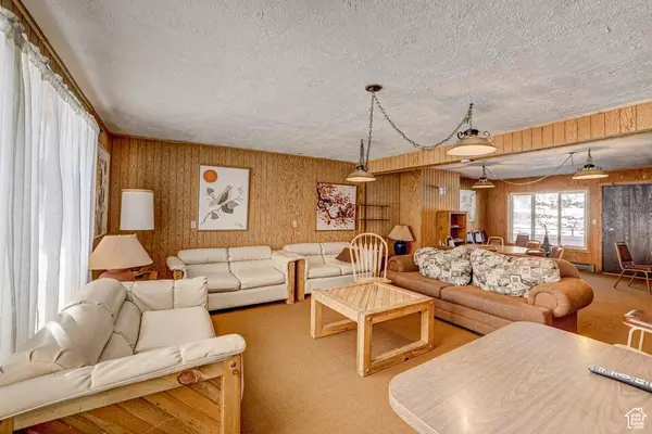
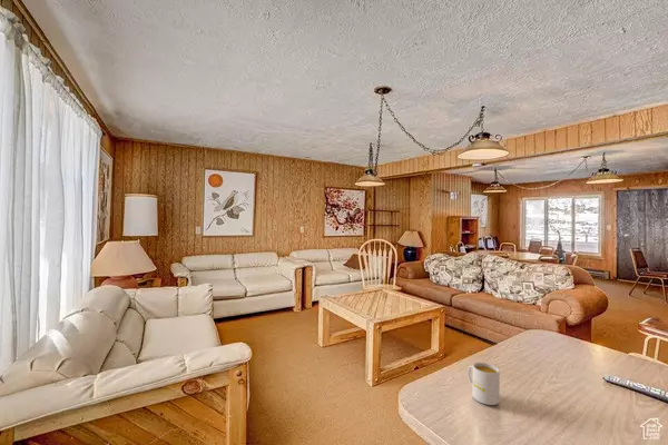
+ mug (481, 380)
